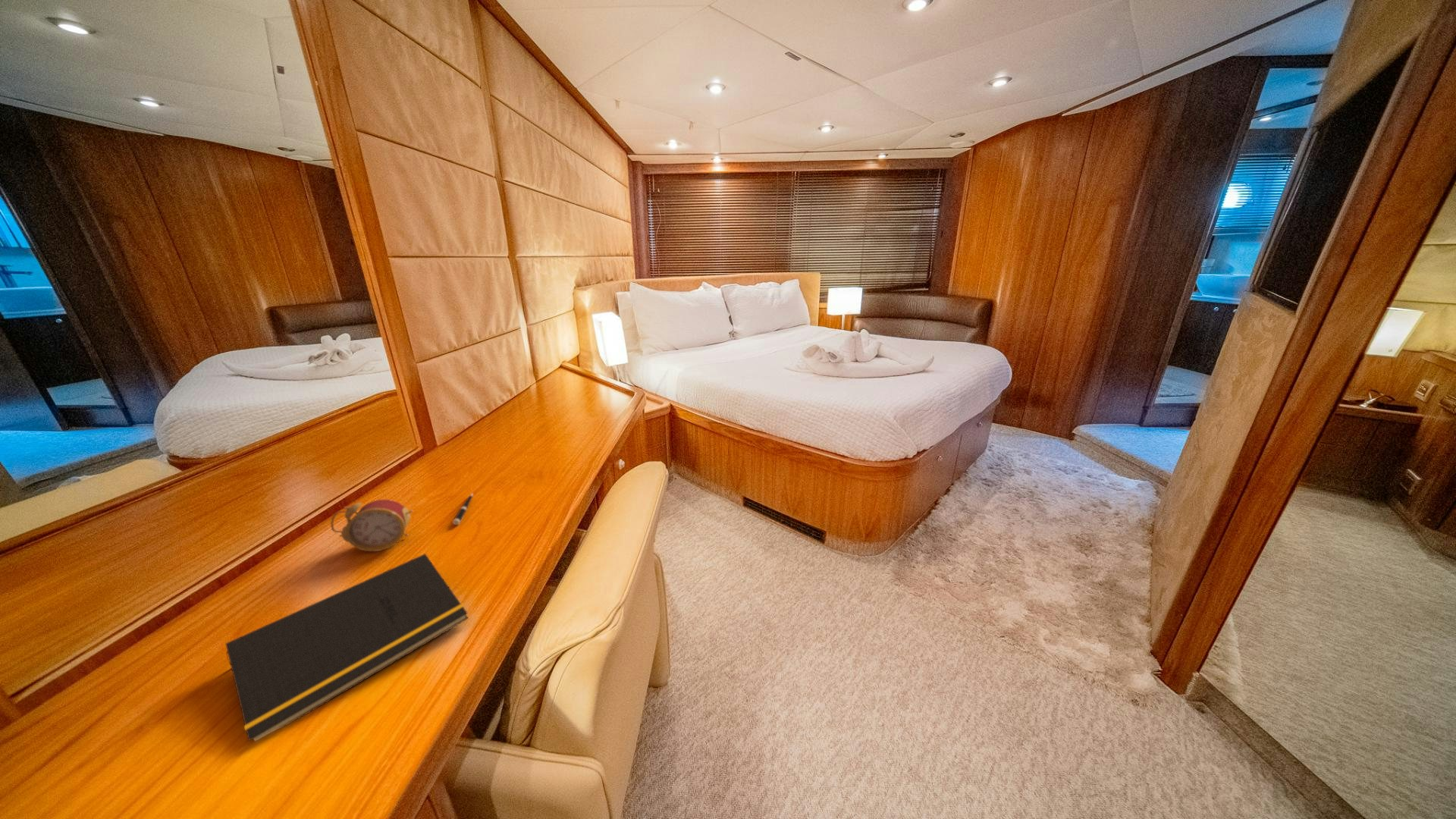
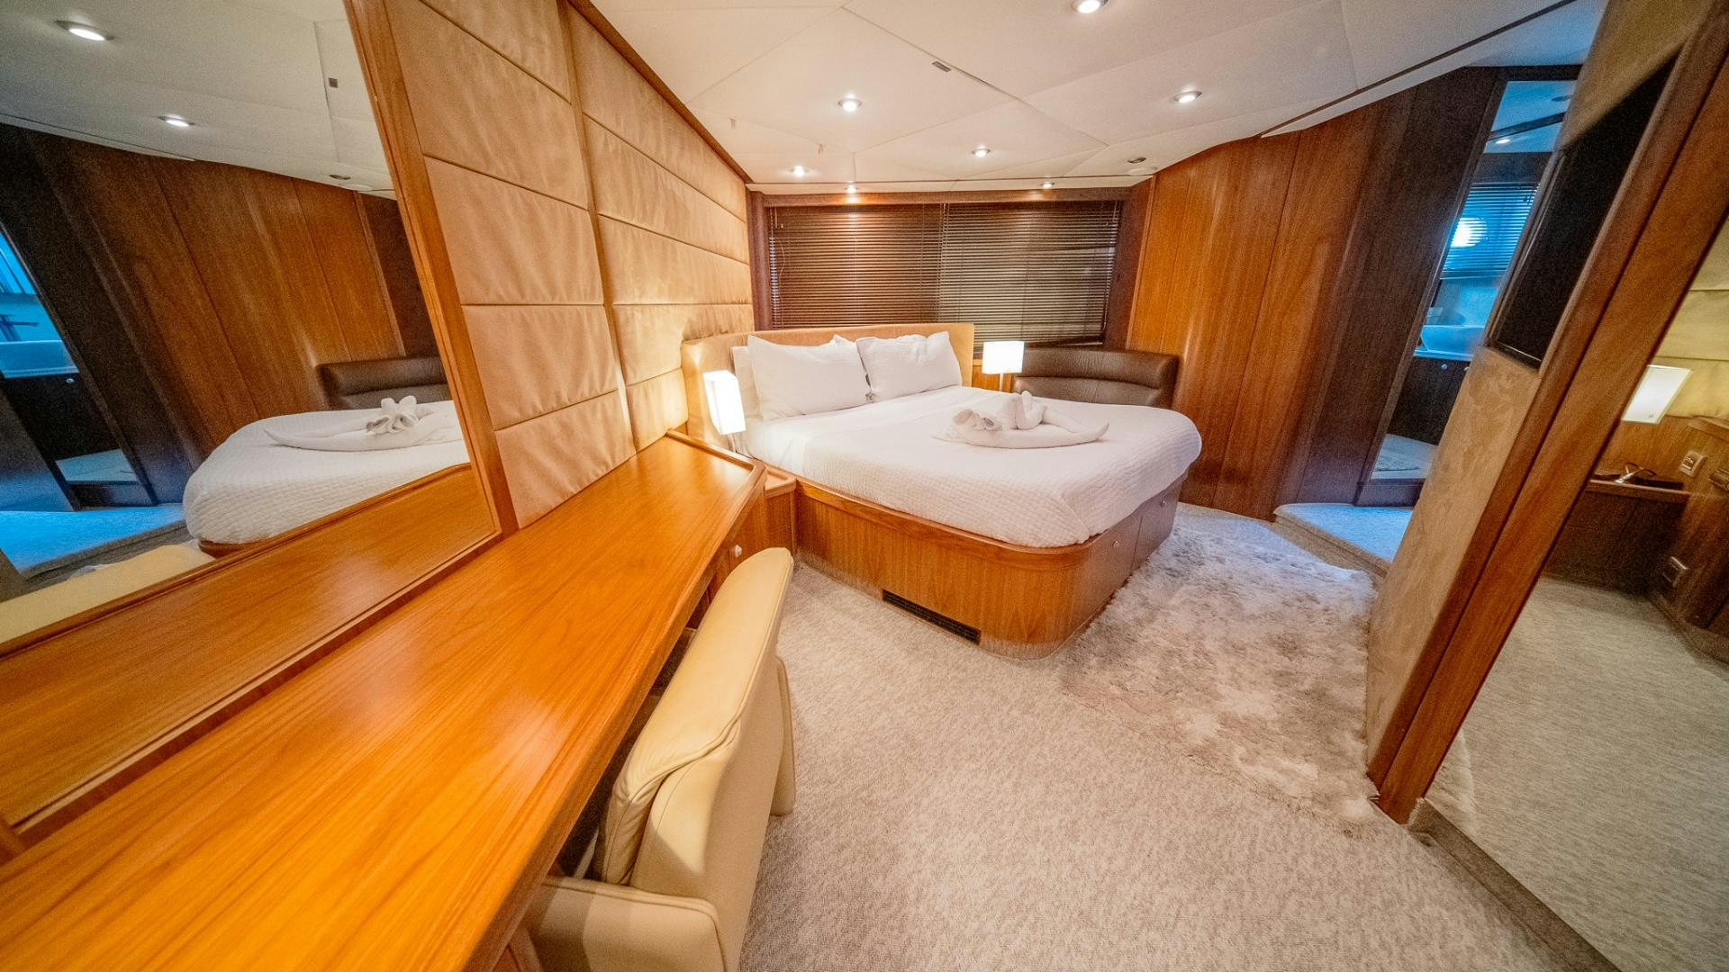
- pen (464, 506)
- alarm clock (374, 522)
- notepad (356, 629)
